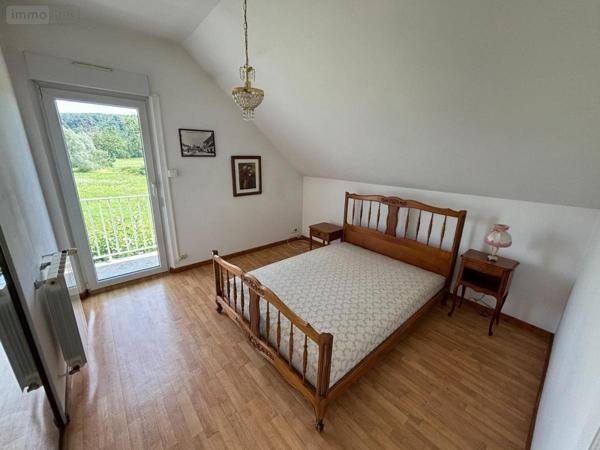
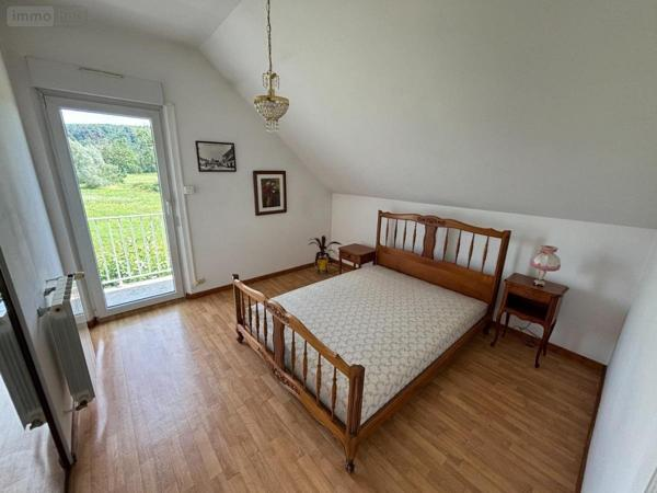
+ house plant (321, 255)
